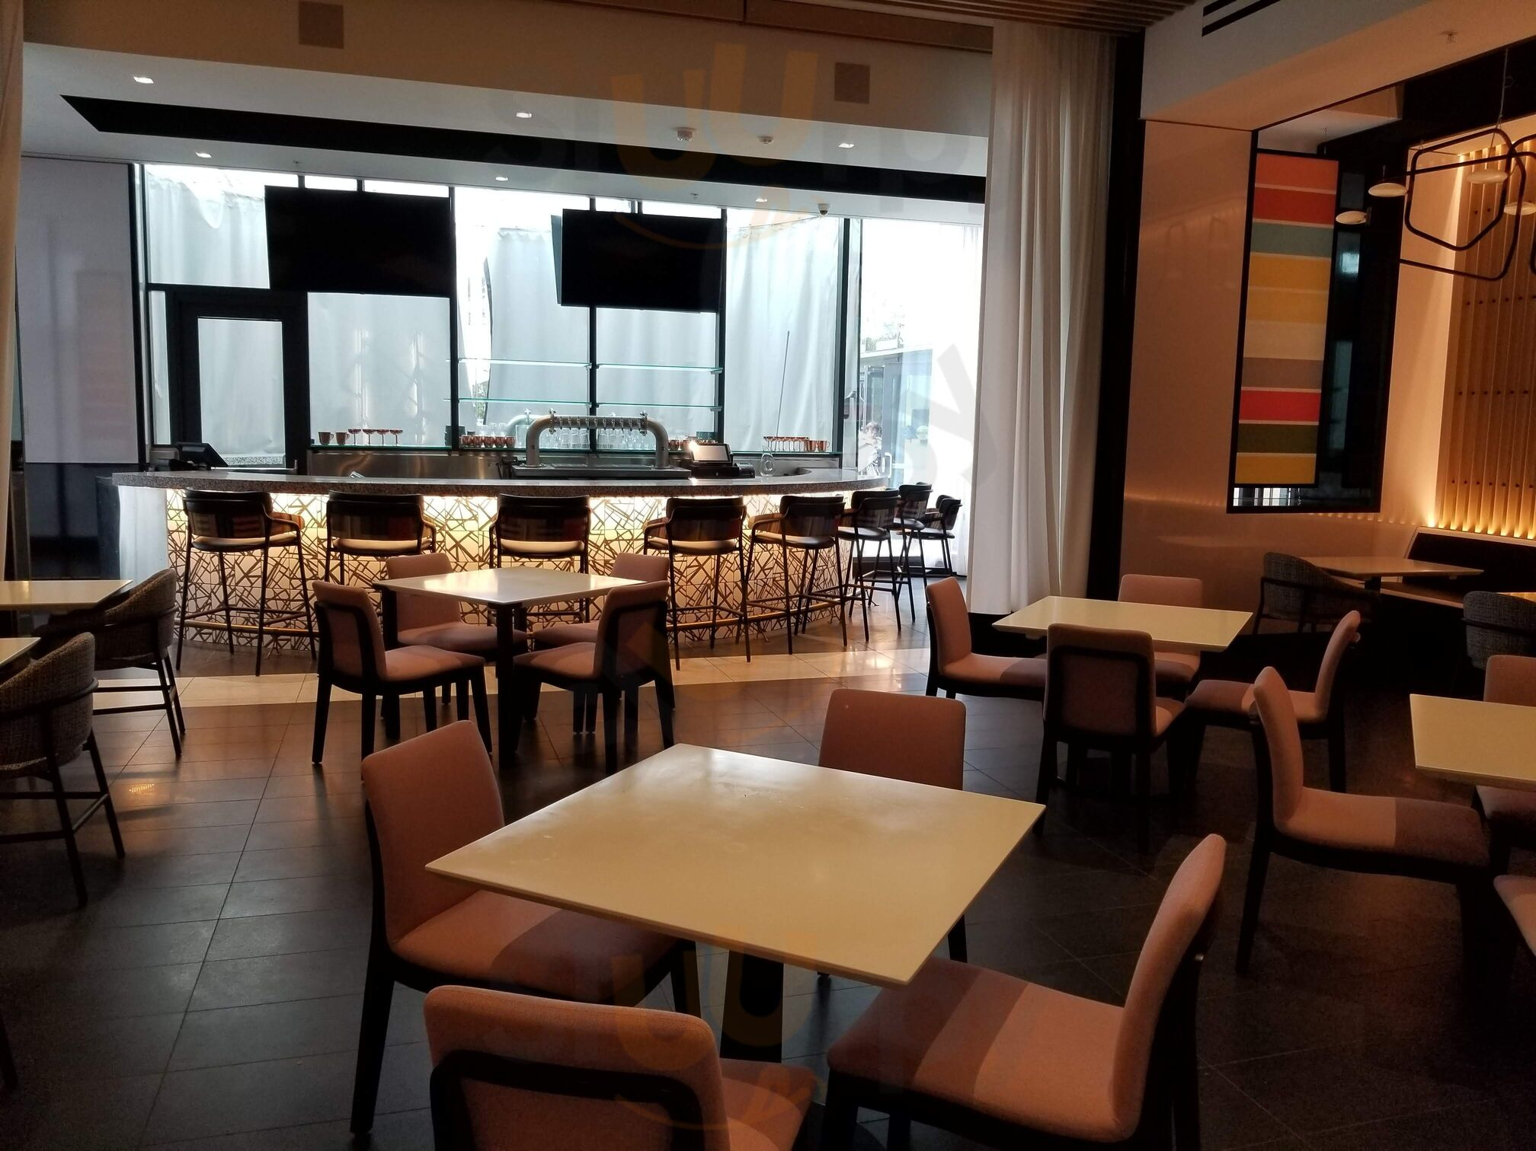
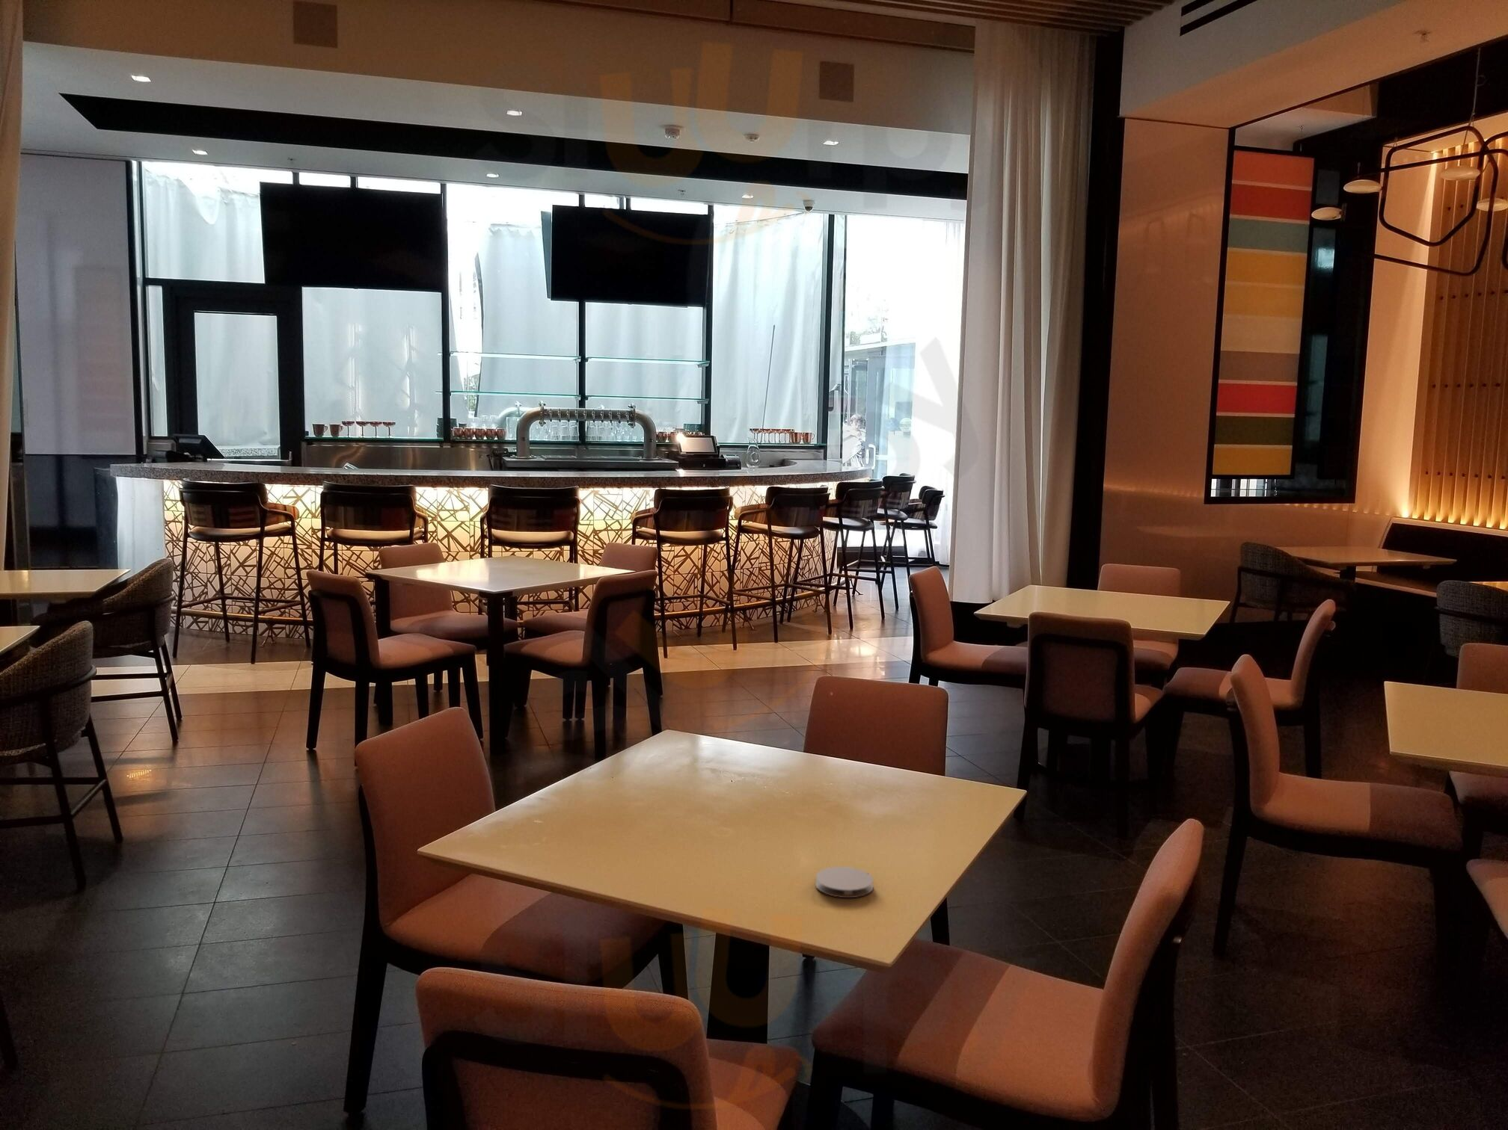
+ coaster (844, 881)
